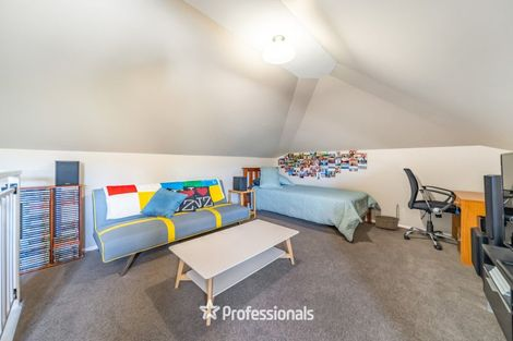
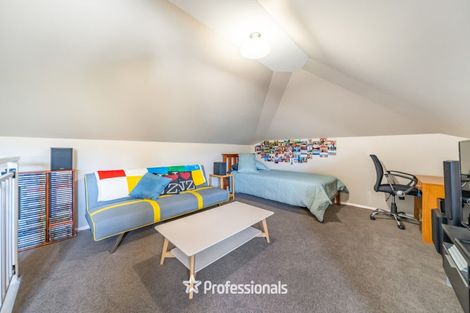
- basket (386, 216)
